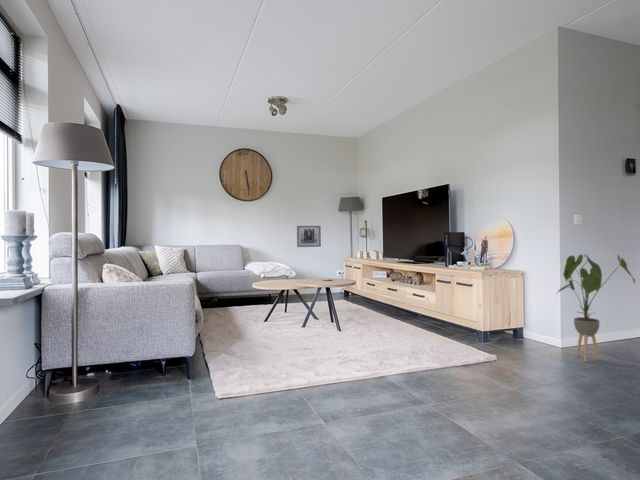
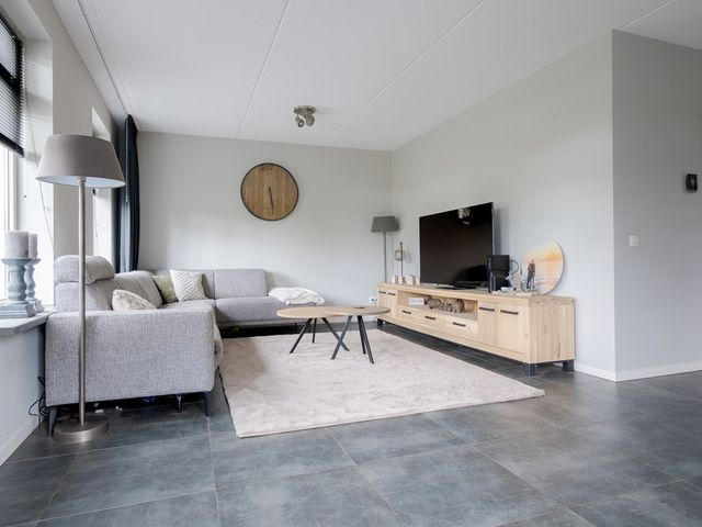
- wall art (308, 236)
- house plant (586, 305)
